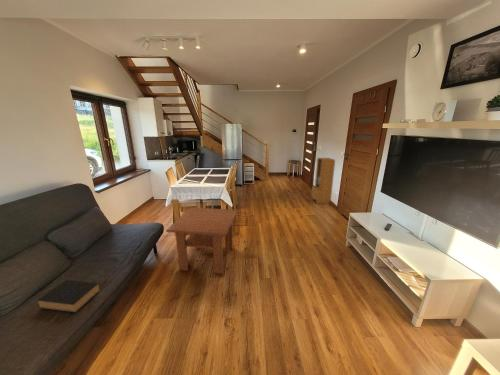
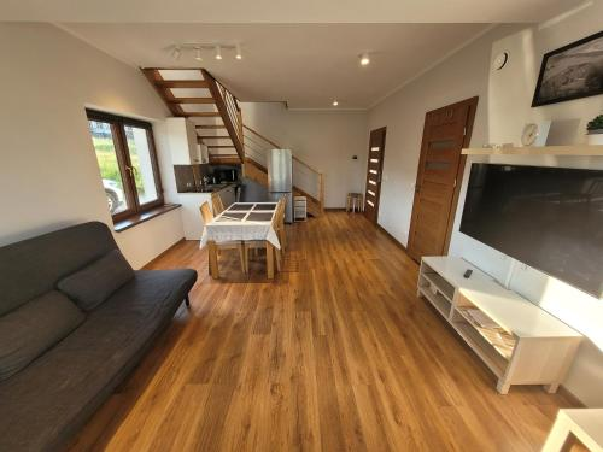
- storage cabinet (322, 180)
- coffee table (207, 239)
- book (70, 295)
